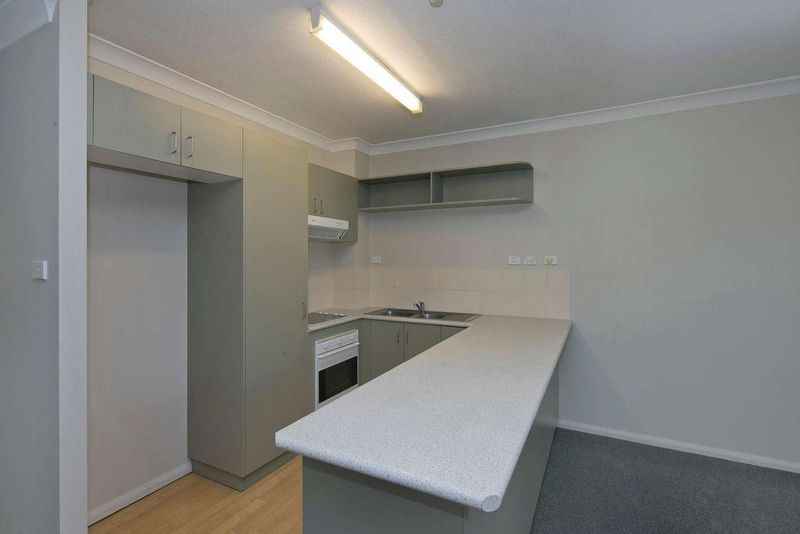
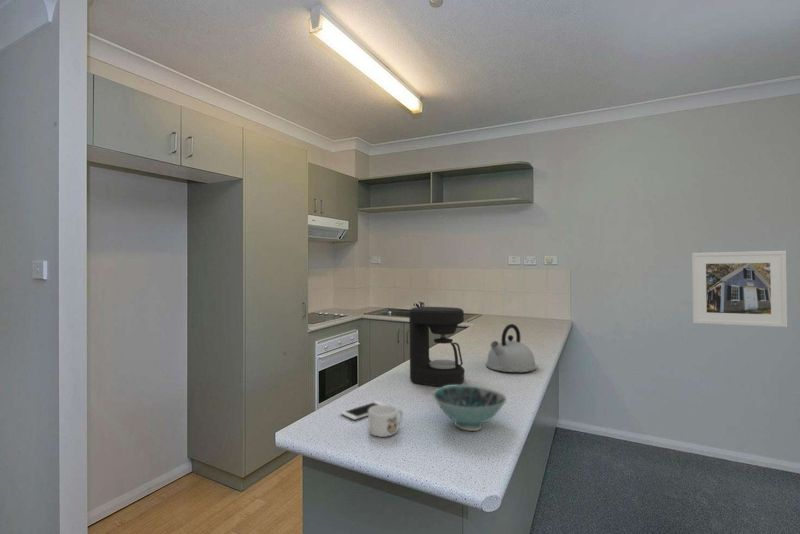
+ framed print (737, 288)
+ bowl (469, 410)
+ coffee maker (437, 342)
+ mug (387, 419)
+ kettle (509, 345)
+ cell phone (366, 410)
